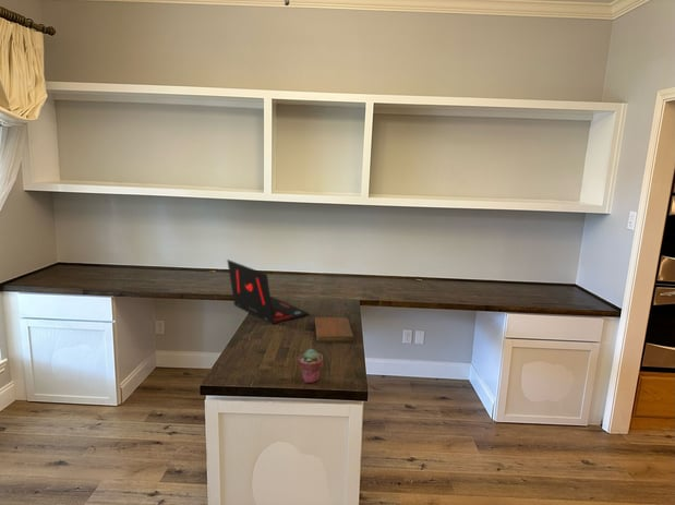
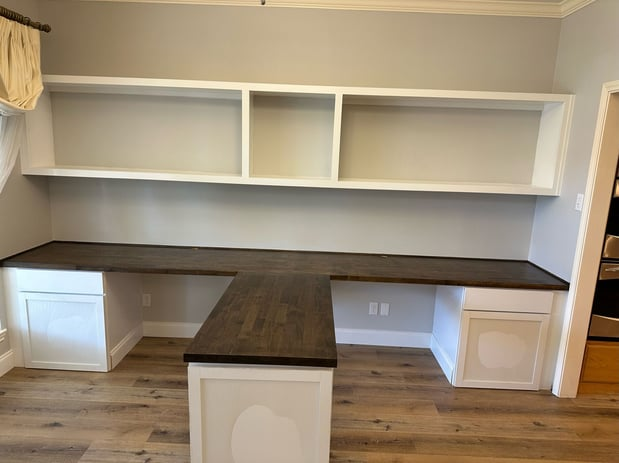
- laptop (267, 287)
- potted succulent (310, 363)
- notebook (333, 328)
